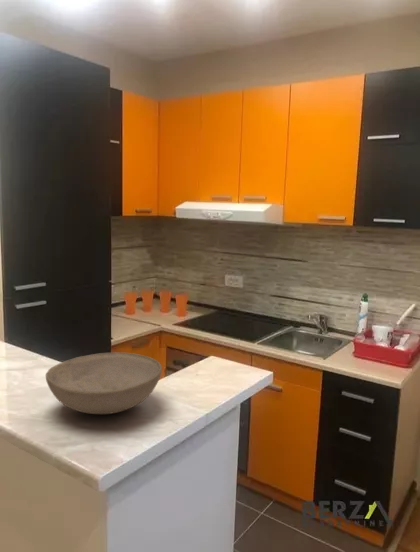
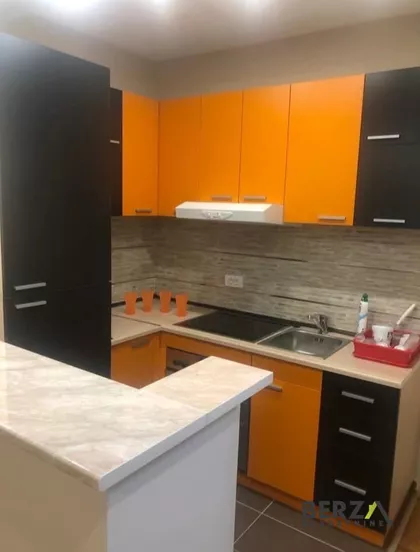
- bowl (105, 387)
